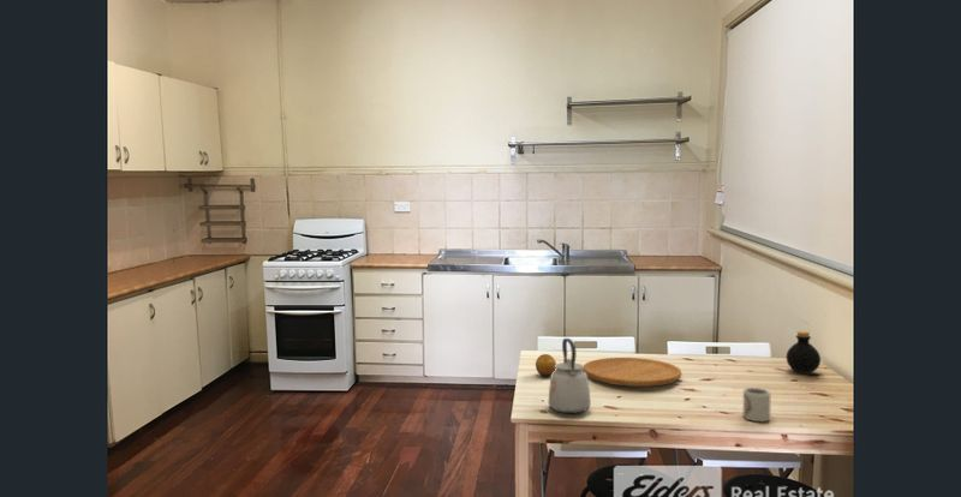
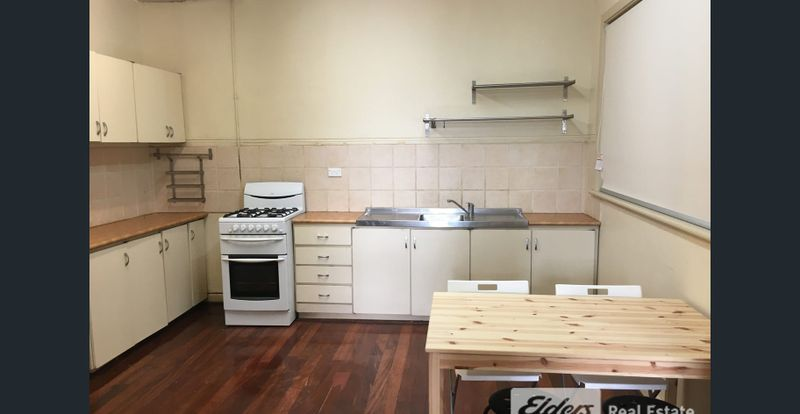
- kettle (567, 372)
- cup (754, 402)
- fruit (545, 365)
- bottle (802, 352)
- cutting board (631, 371)
